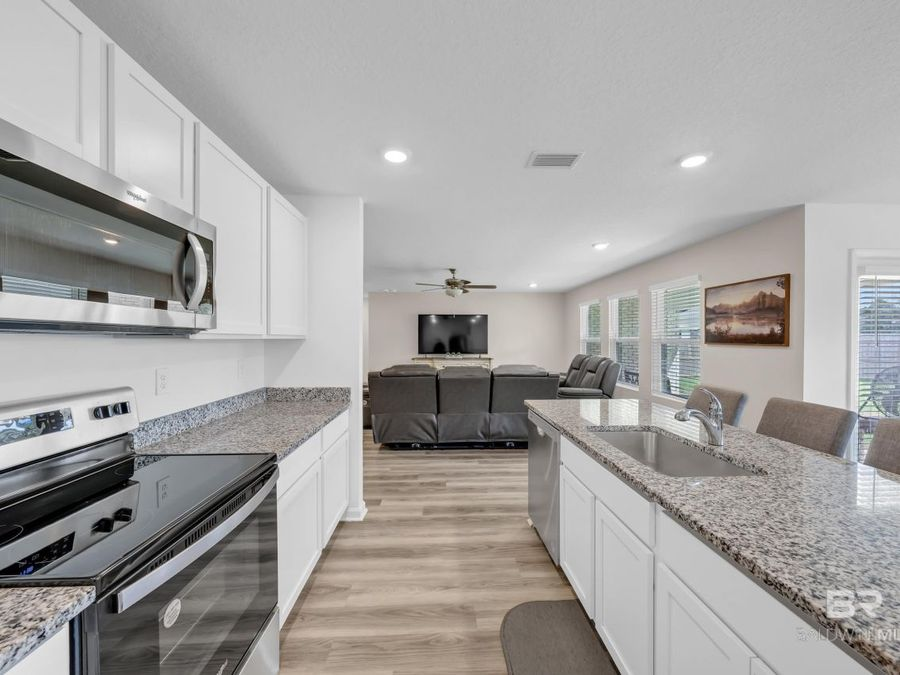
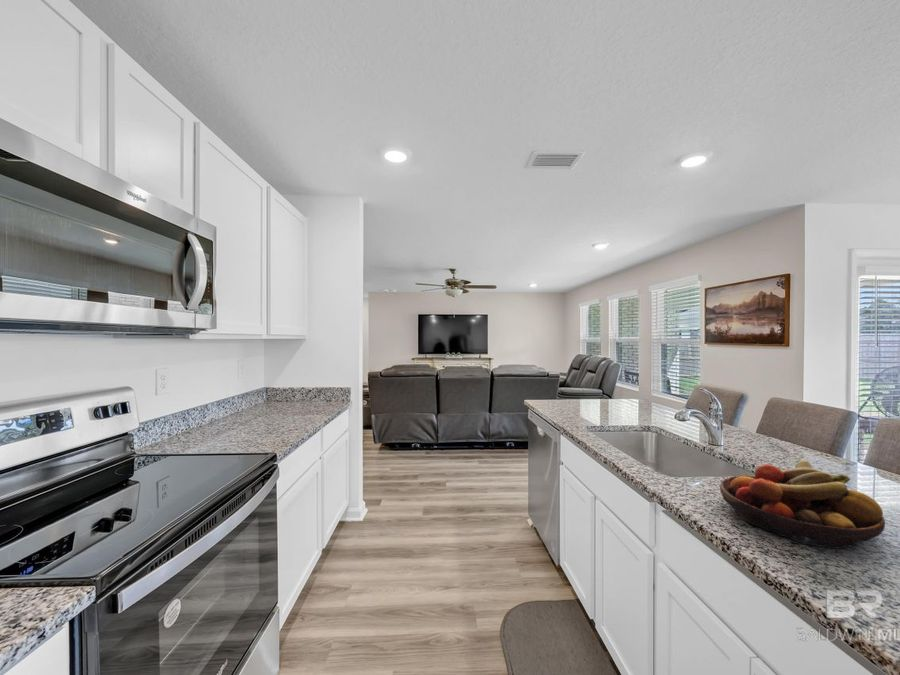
+ fruit bowl (792, 492)
